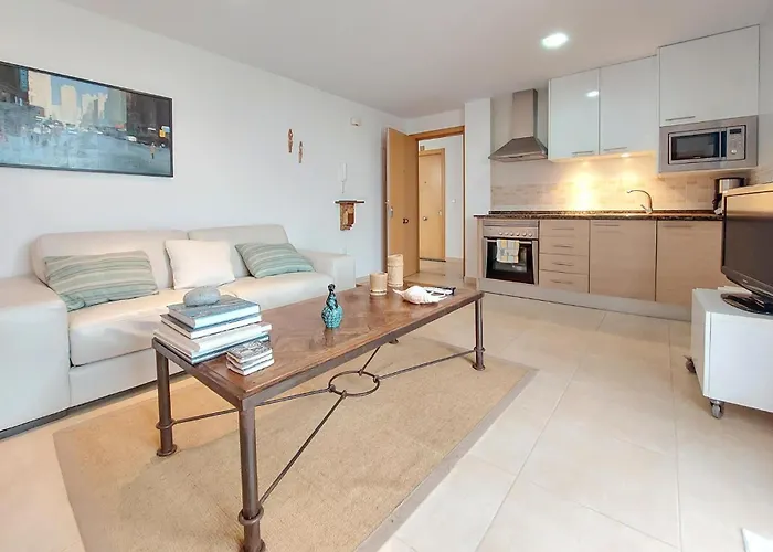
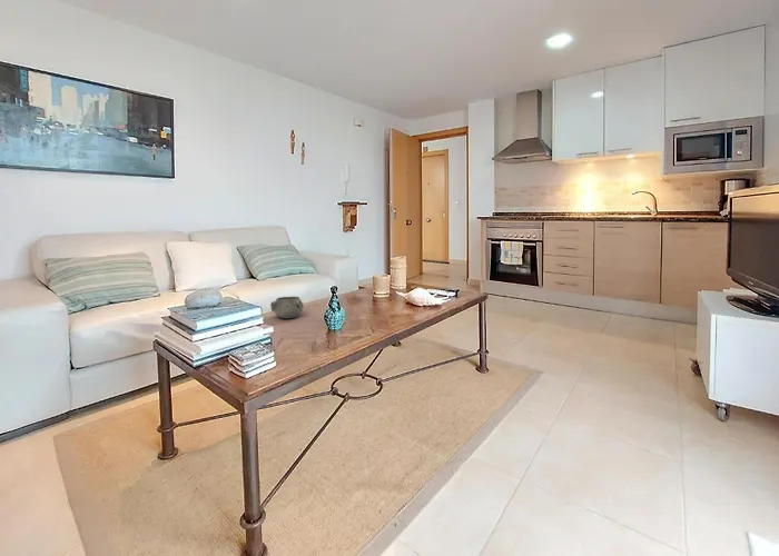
+ decorative bowl (287, 308)
